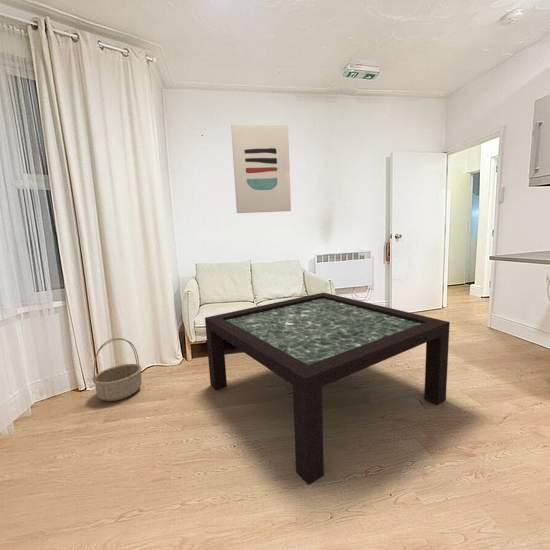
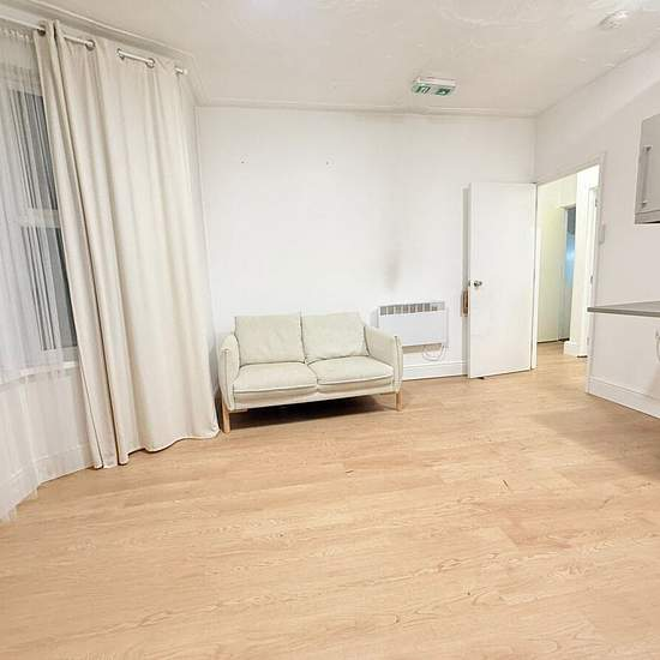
- basket (117, 366)
- wall art (262, 169)
- coffee table (318, 356)
